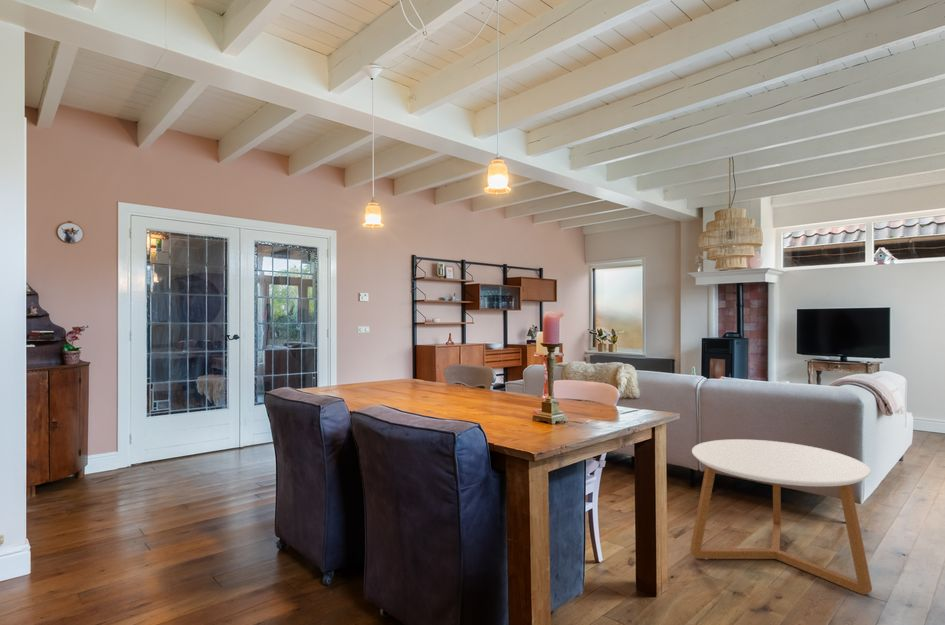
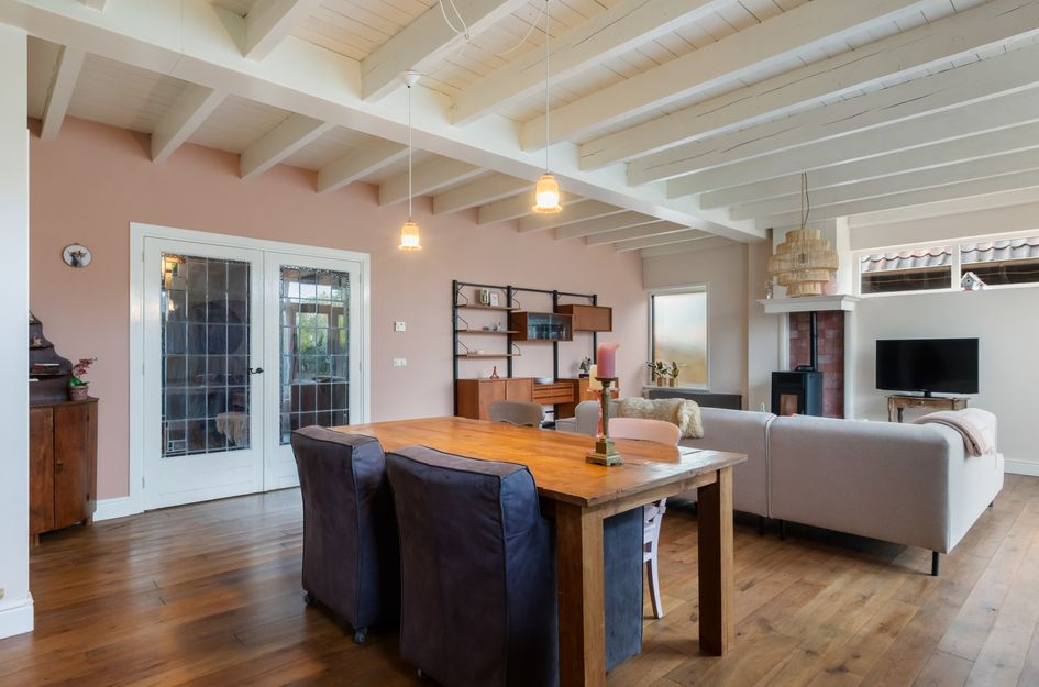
- coffee table (778, 509)
